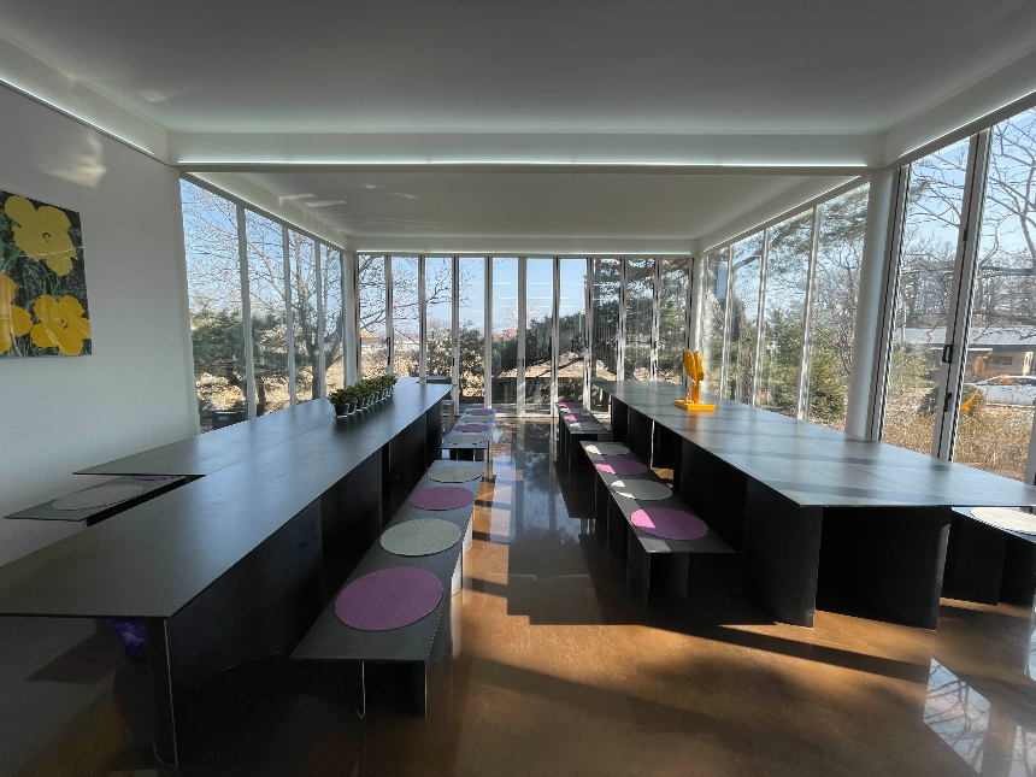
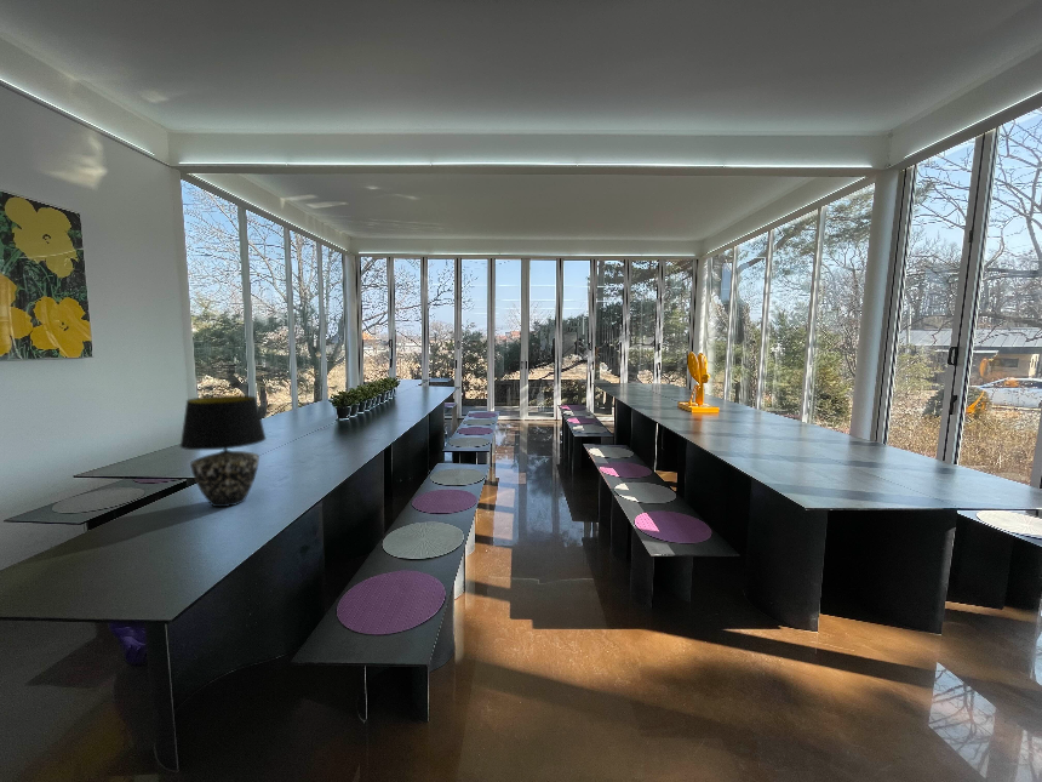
+ table lamp (225, 451)
